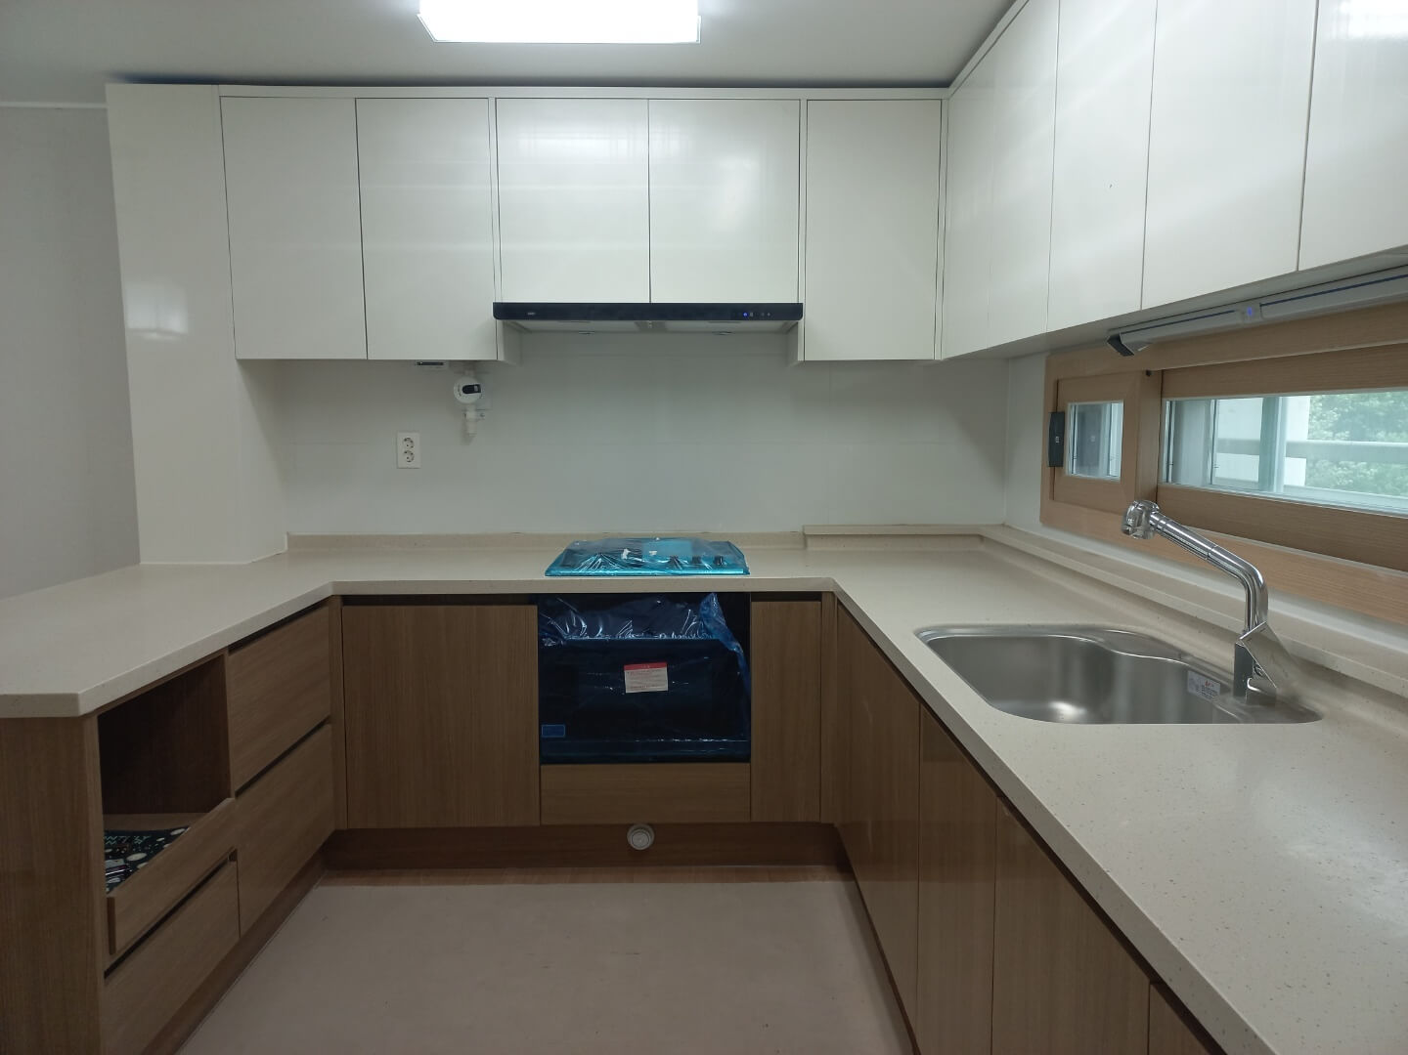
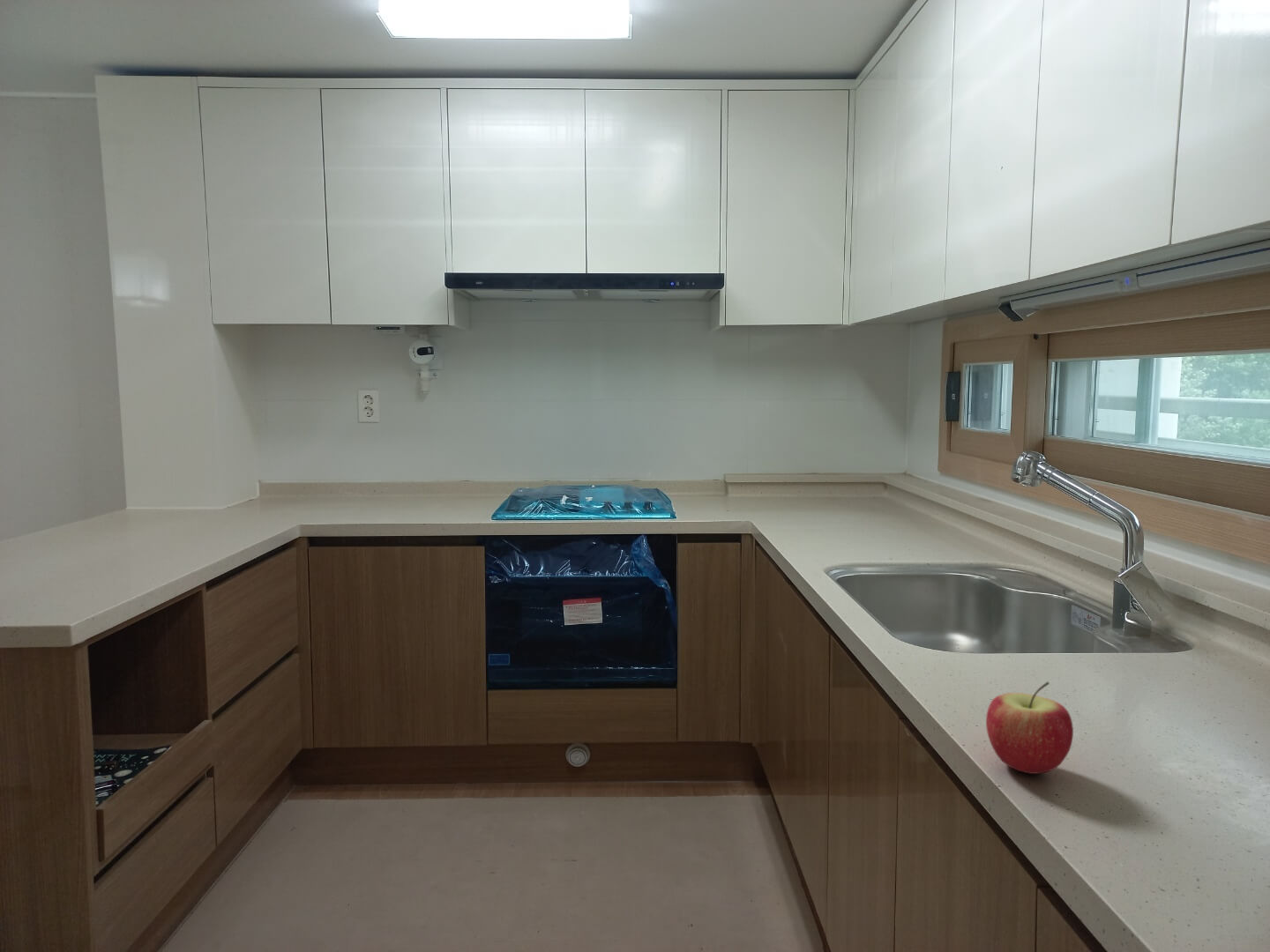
+ apple (1028, 723)
